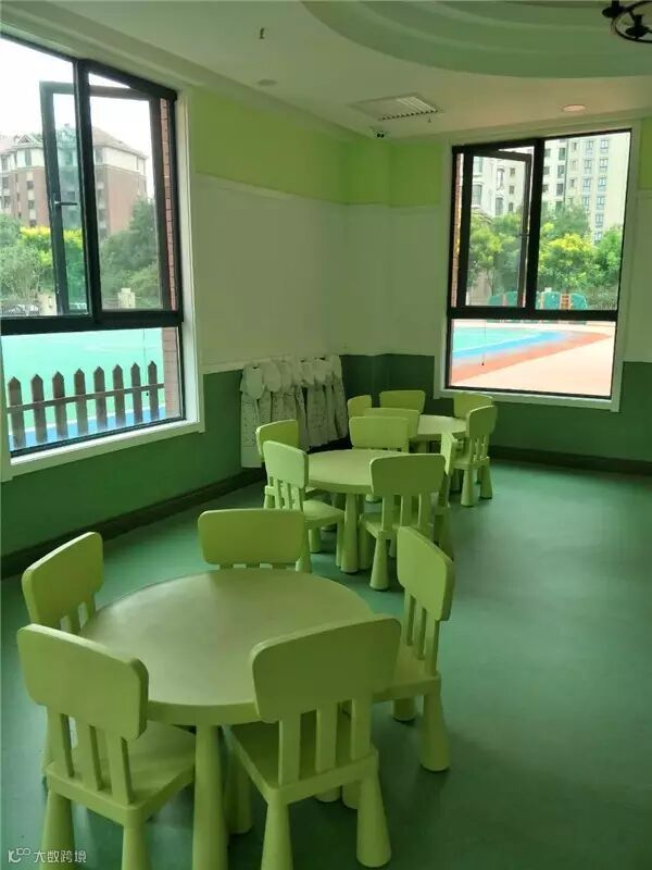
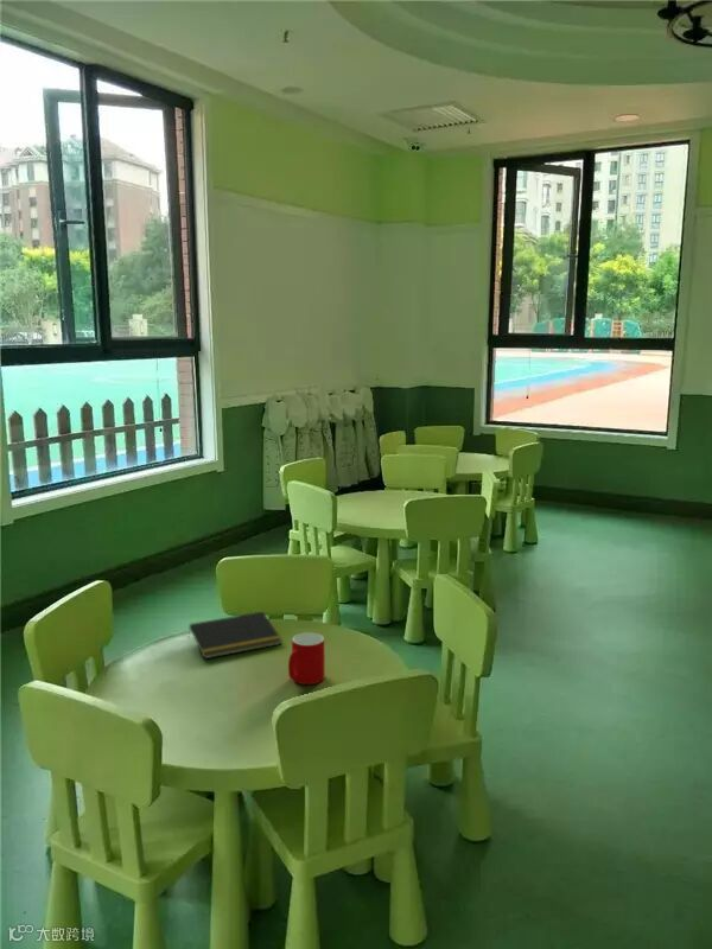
+ cup (304, 660)
+ notepad (235, 633)
